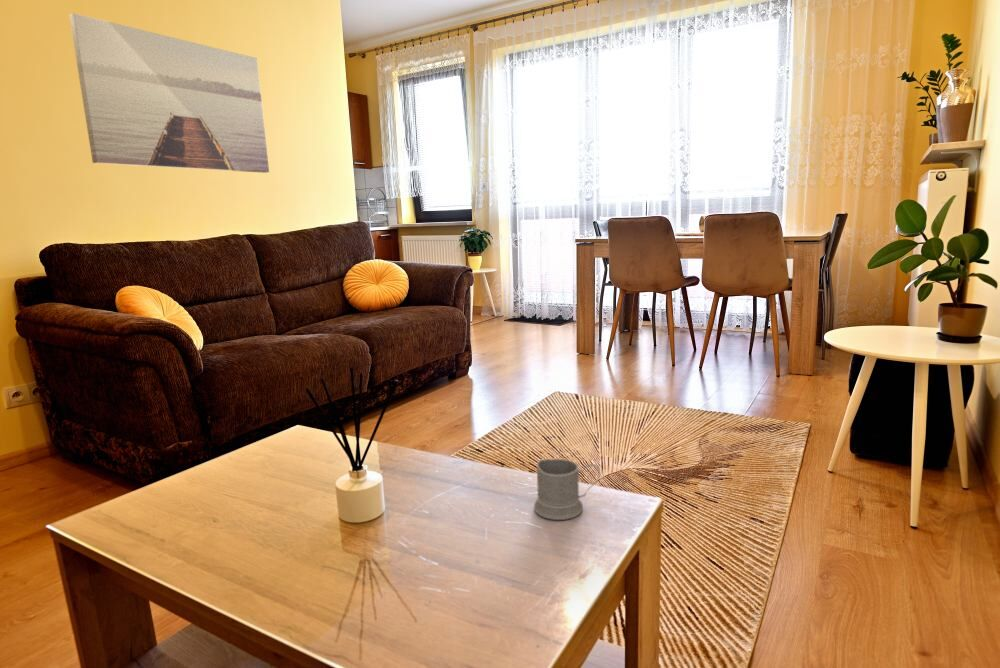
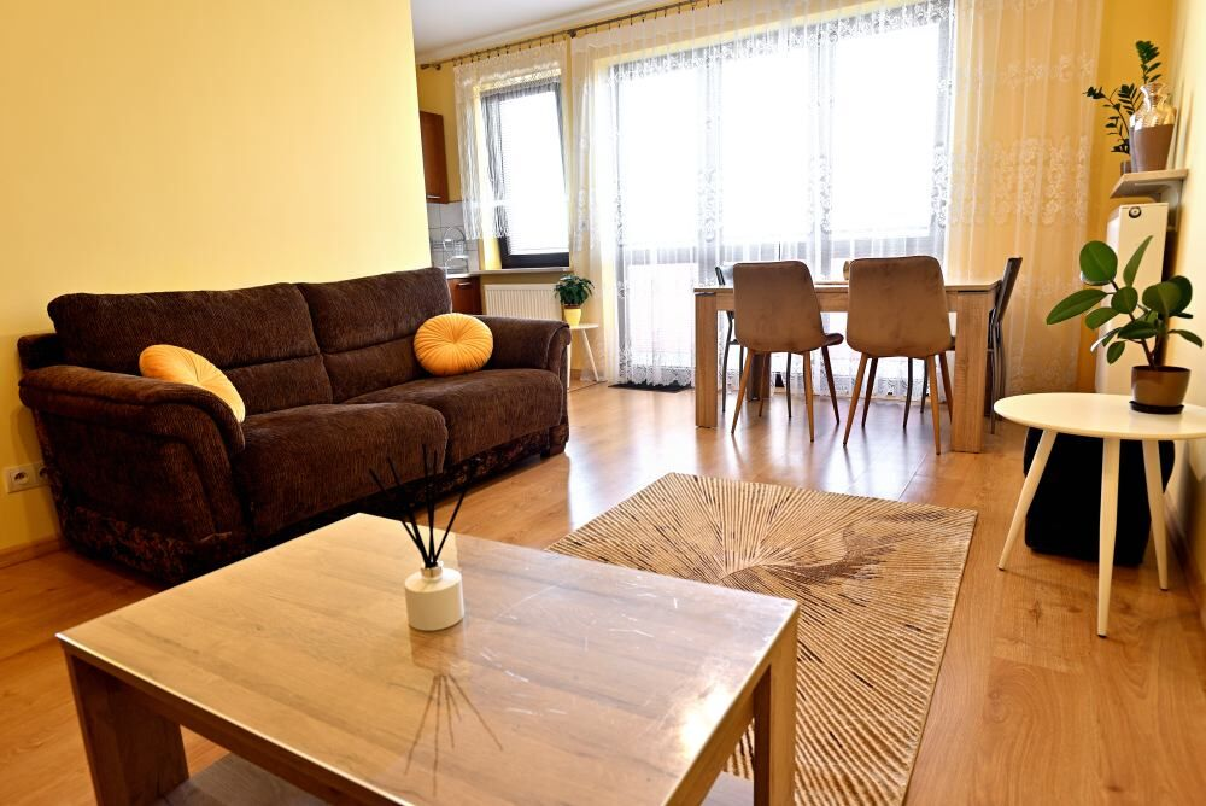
- mug (567, 485)
- wall art (183, 104)
